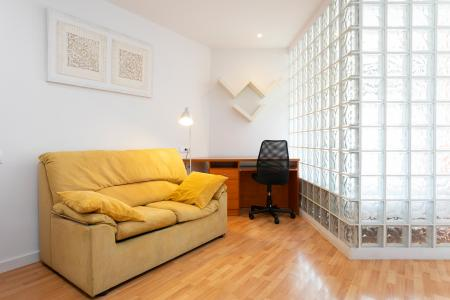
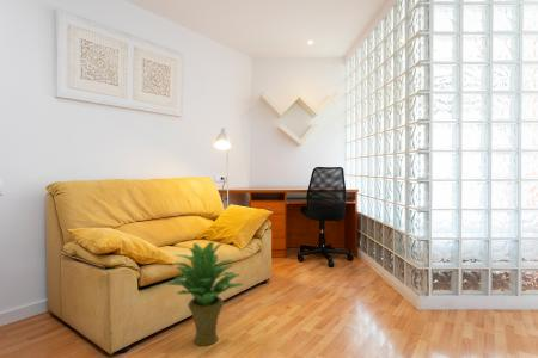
+ potted plant (204, 291)
